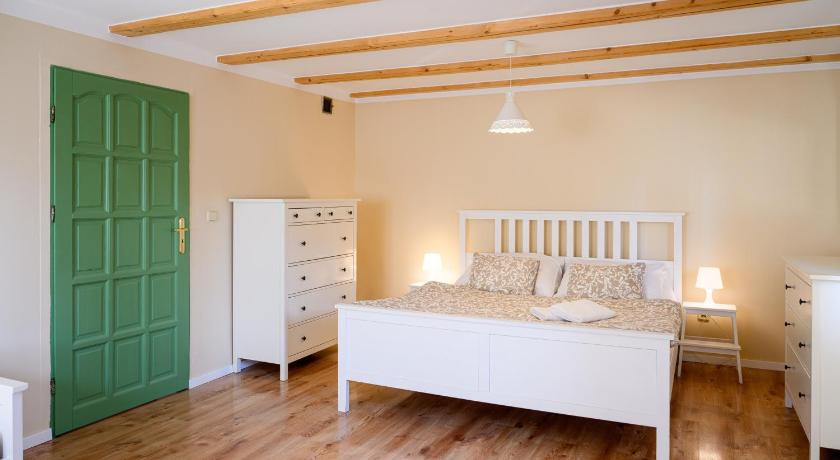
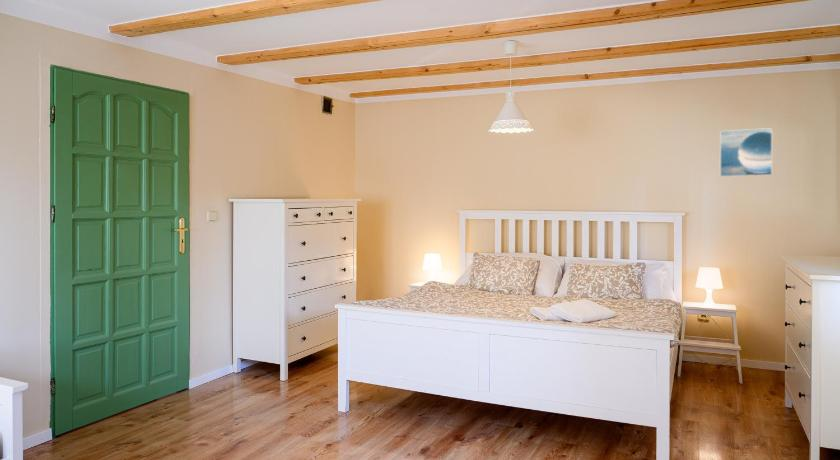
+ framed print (745, 152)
